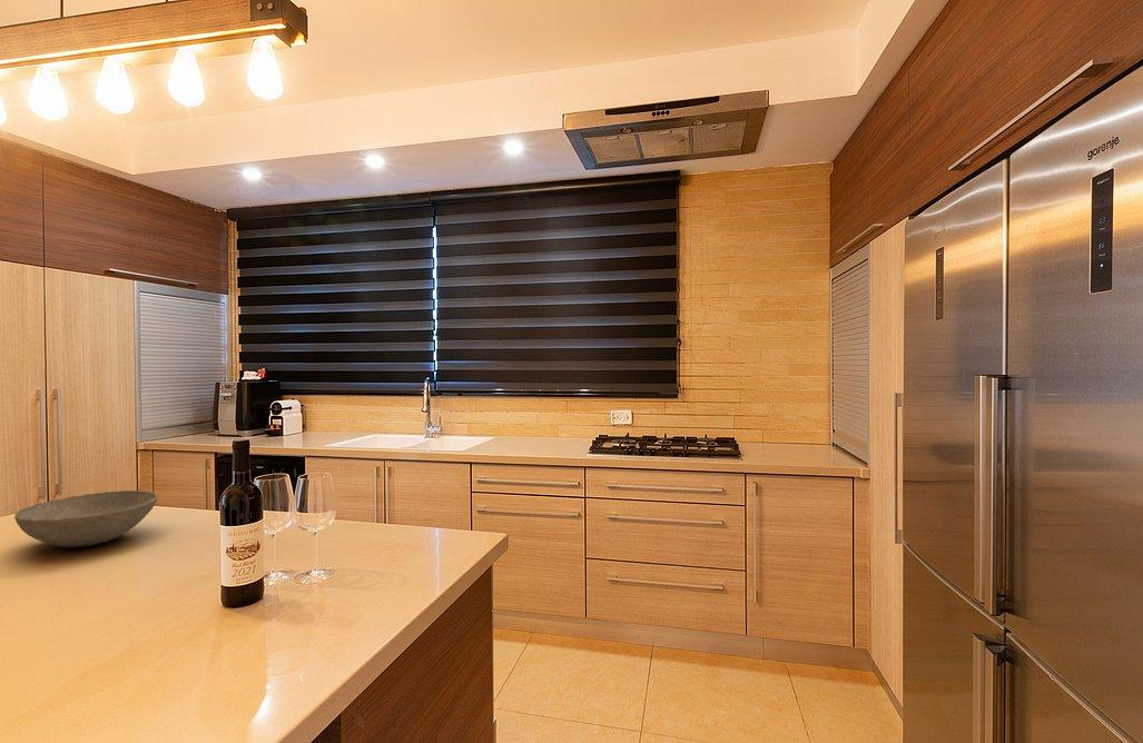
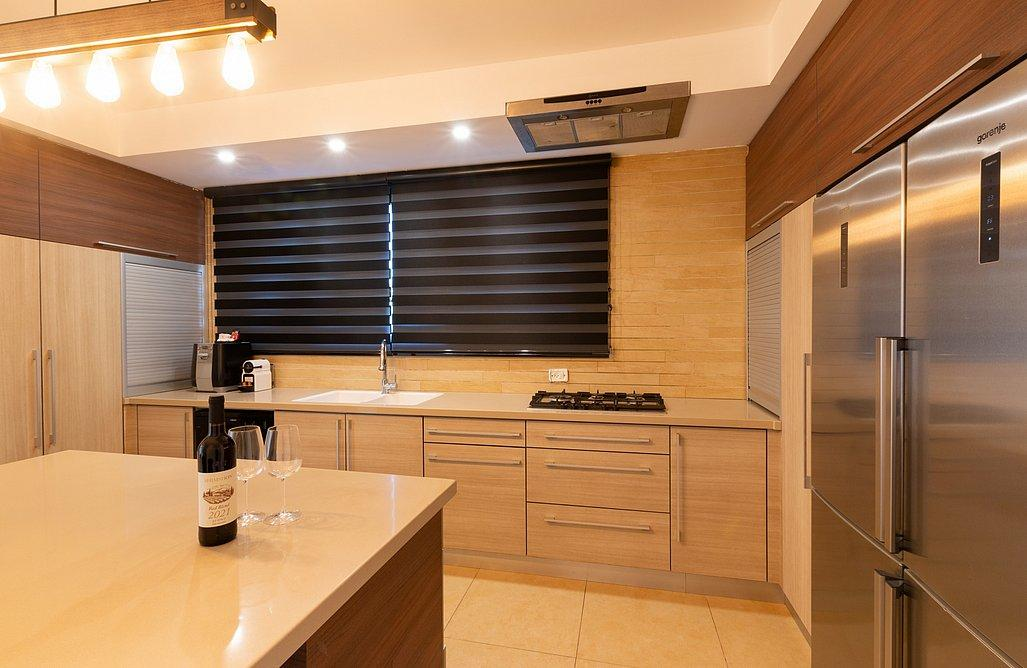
- bowl (90, 522)
